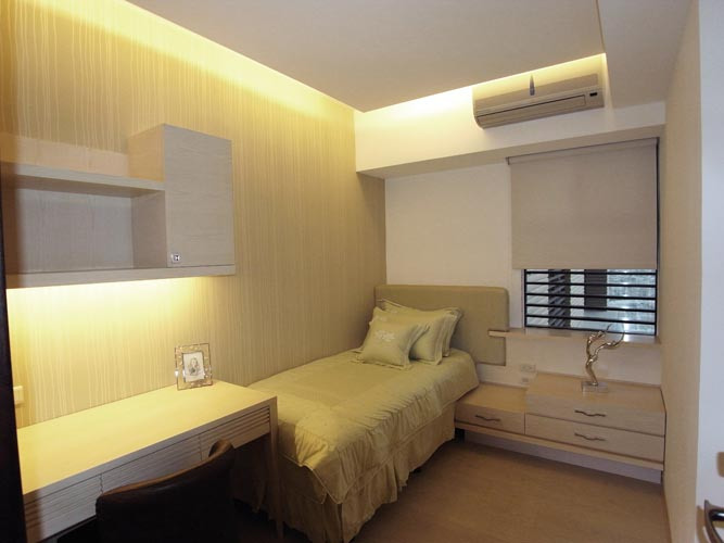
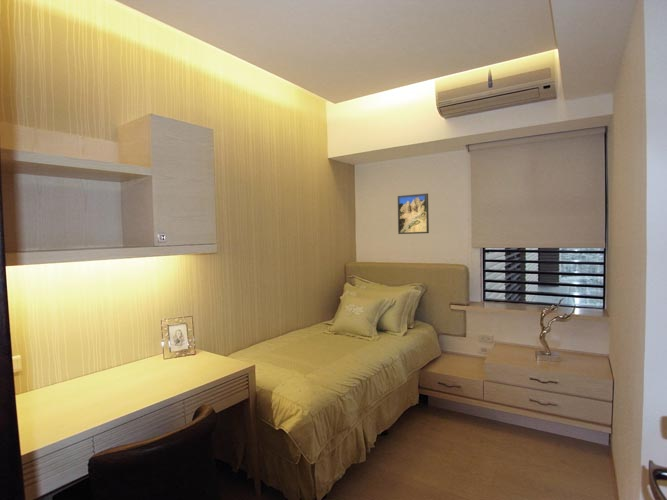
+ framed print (412, 214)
